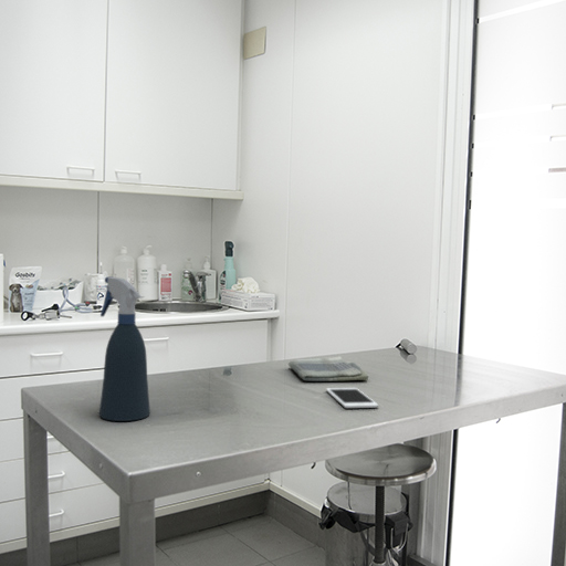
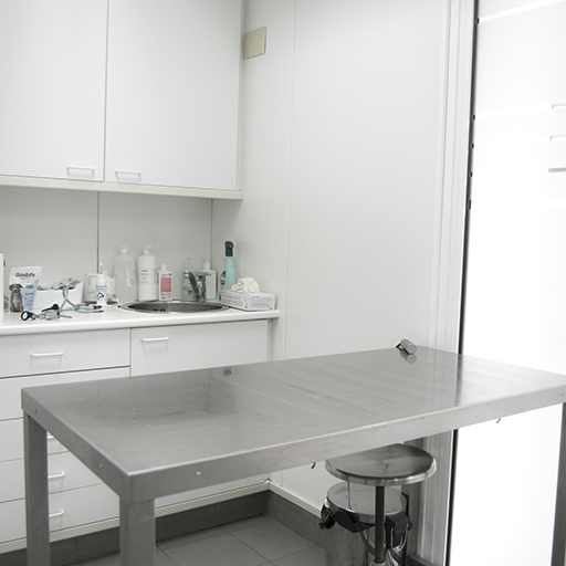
- dish towel (327, 368)
- cell phone (350, 397)
- spray bottle (122, 346)
